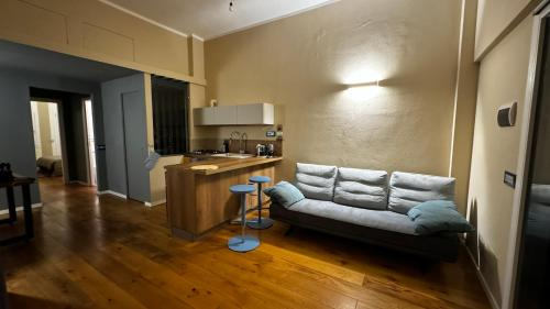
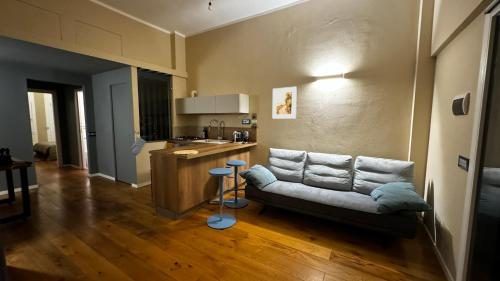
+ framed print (284, 103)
